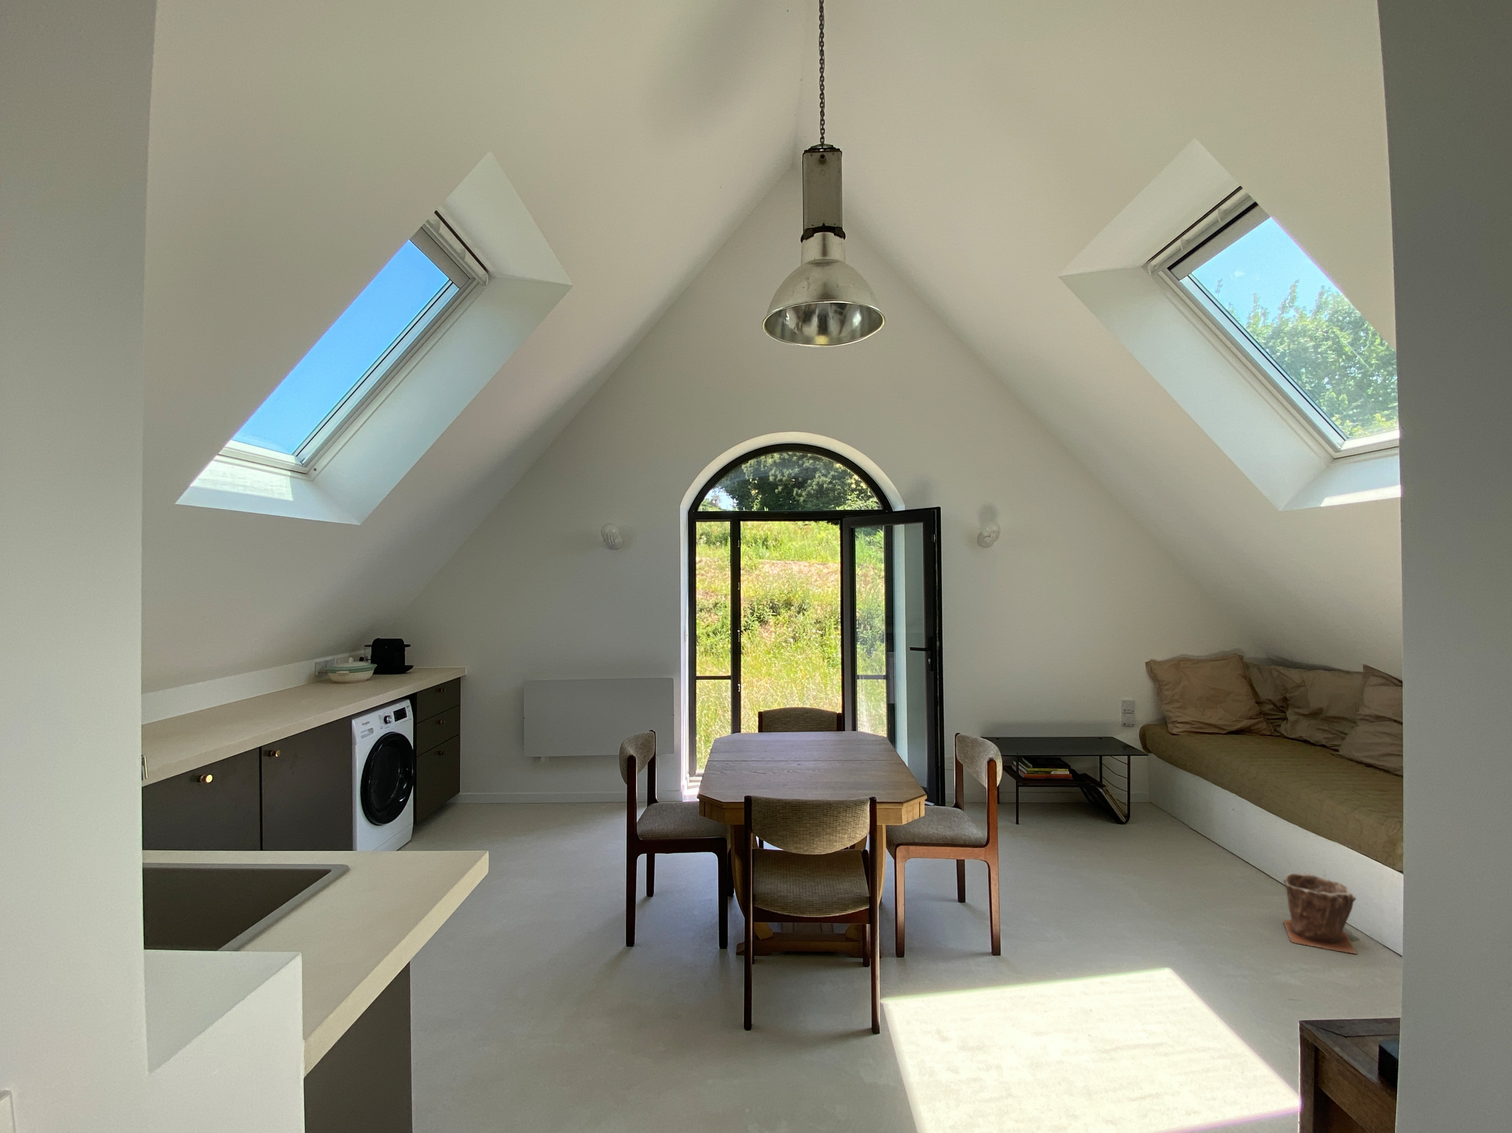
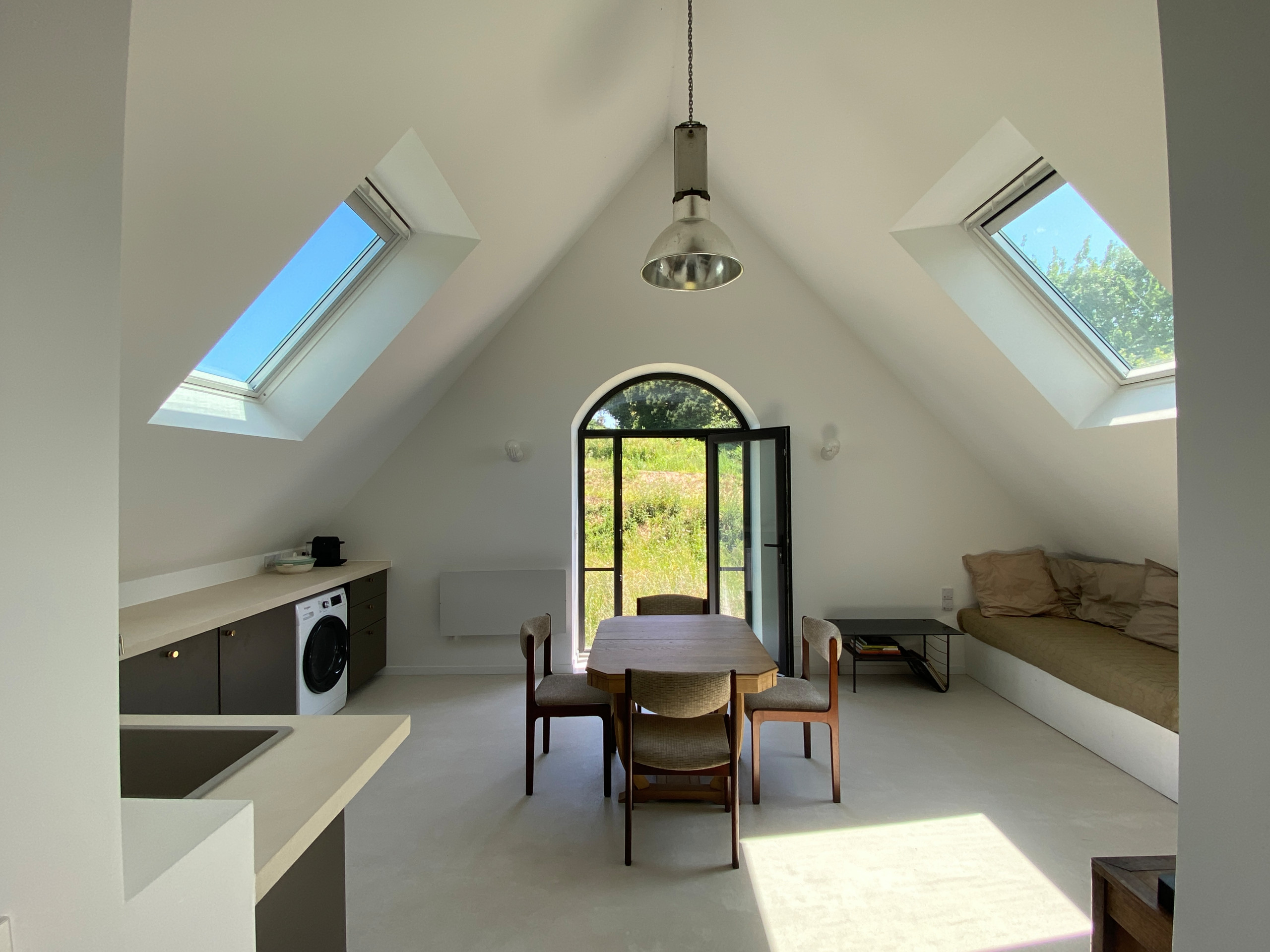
- plant pot (1318, 909)
